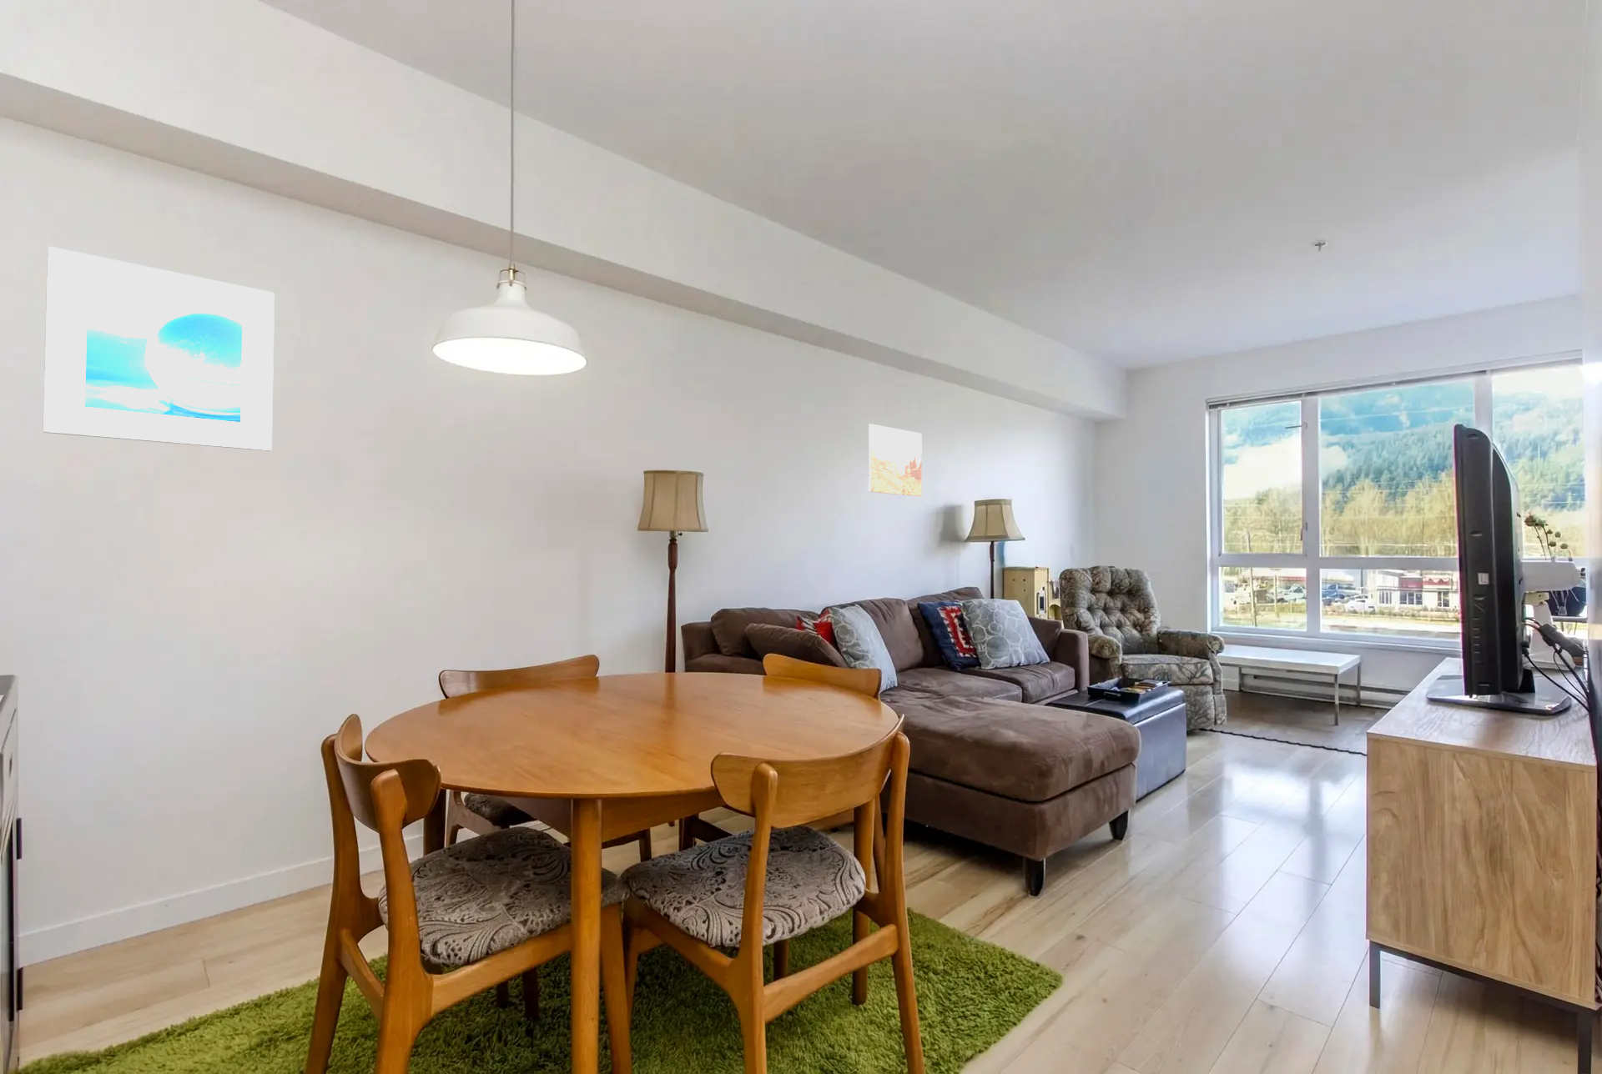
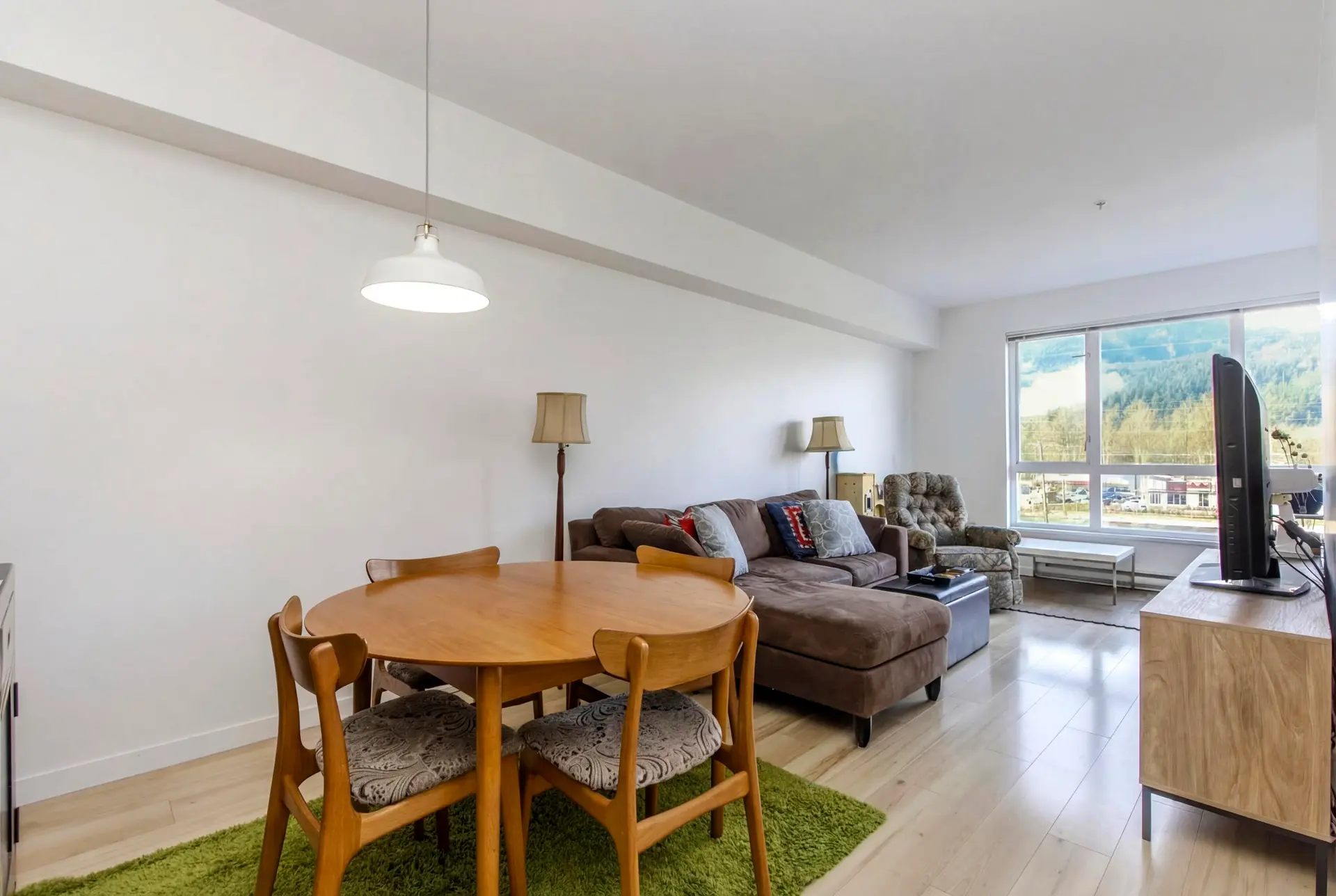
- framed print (168, 357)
- wall art (896, 461)
